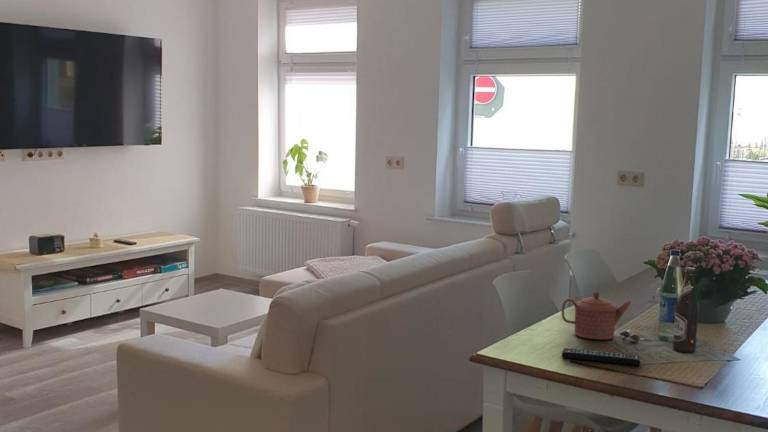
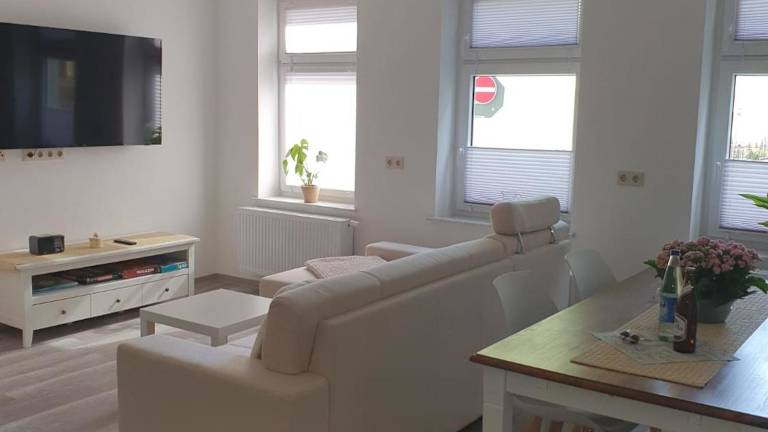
- remote control (600, 356)
- teapot (595, 313)
